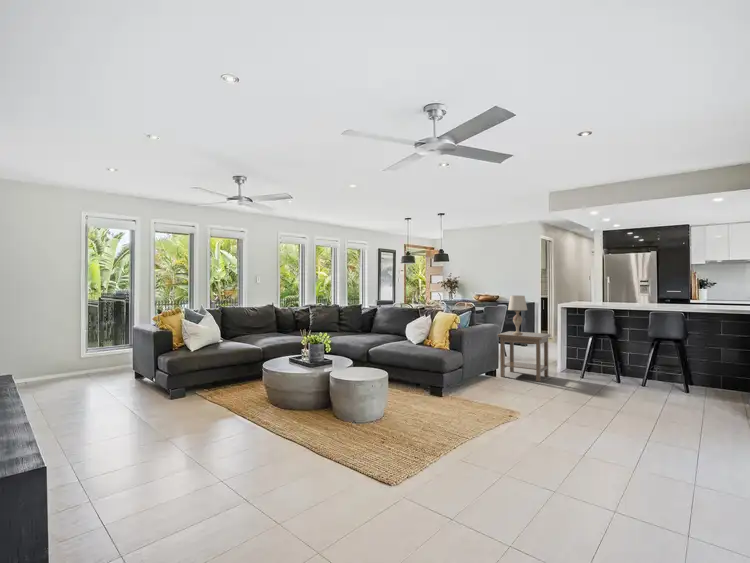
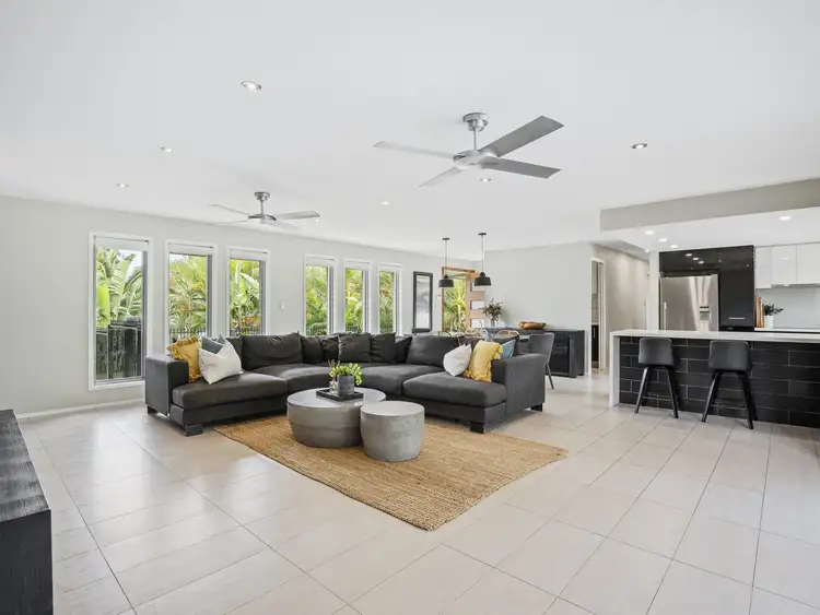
- side table (524, 363)
- table lamp (517, 314)
